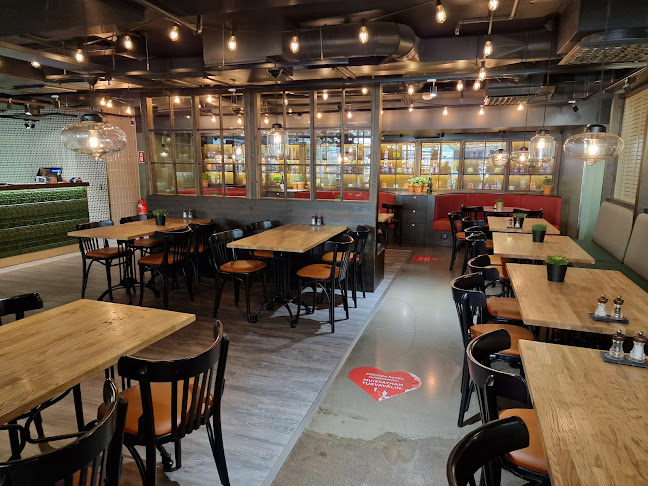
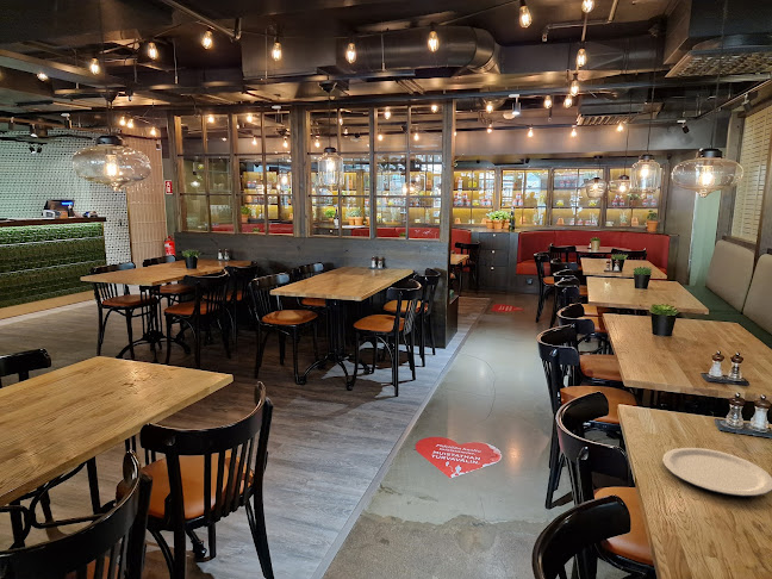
+ plate (715, 471)
